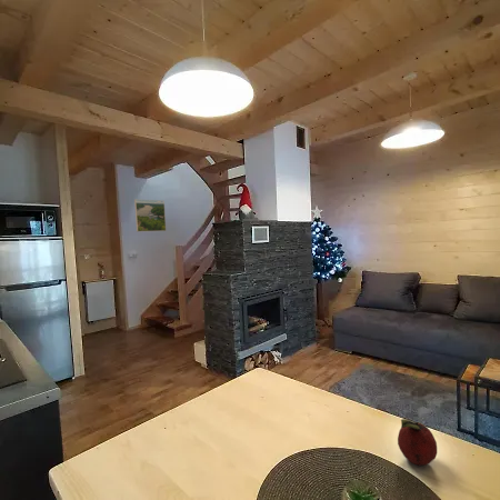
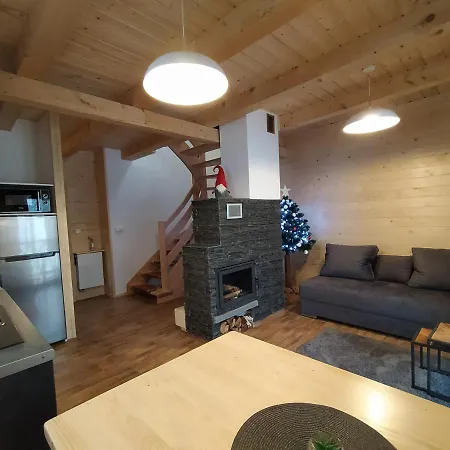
- fruit (416, 439)
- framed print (150, 216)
